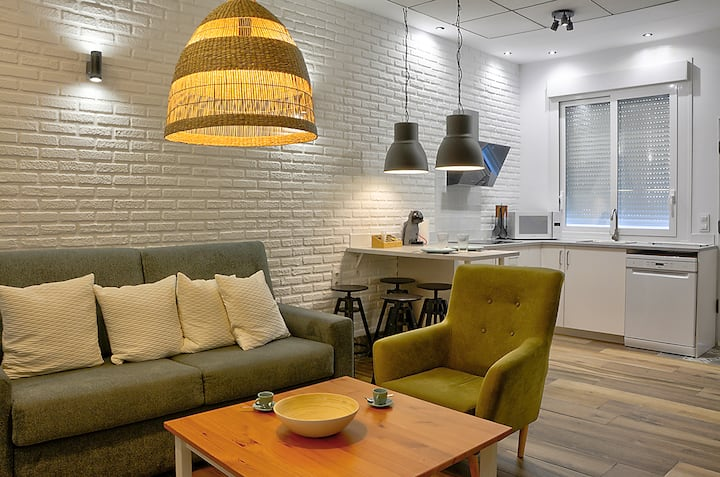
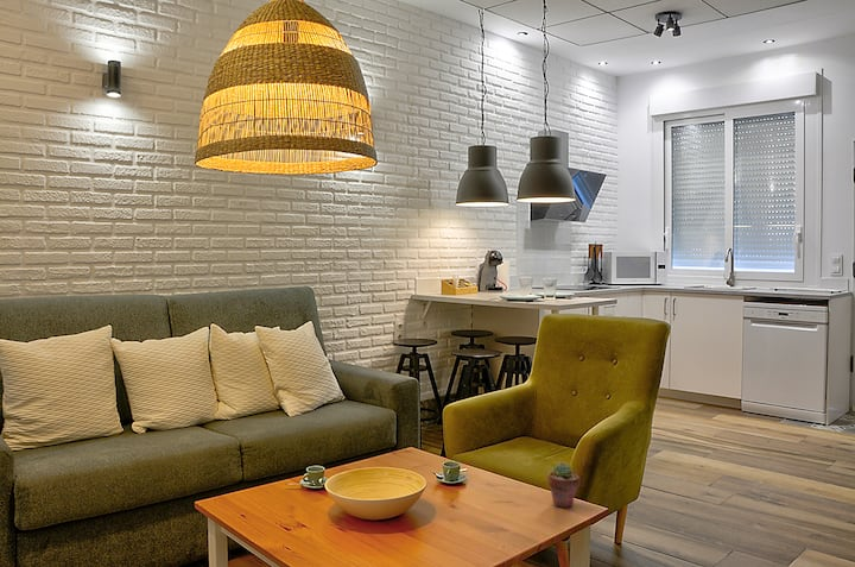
+ potted succulent (563, 483)
